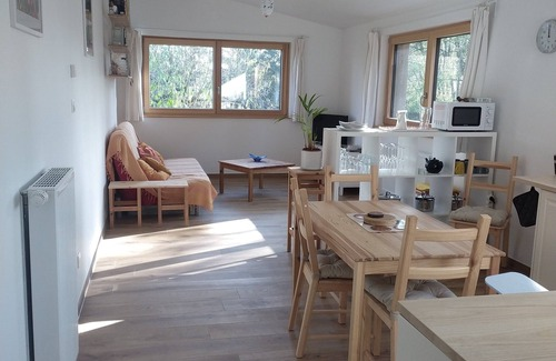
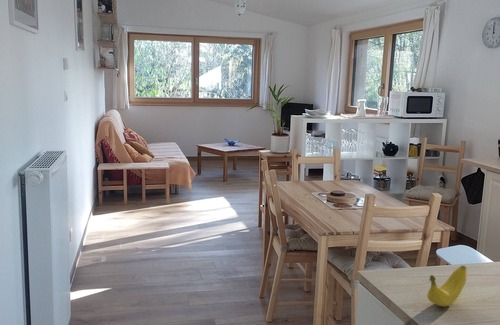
+ banana (446, 284)
